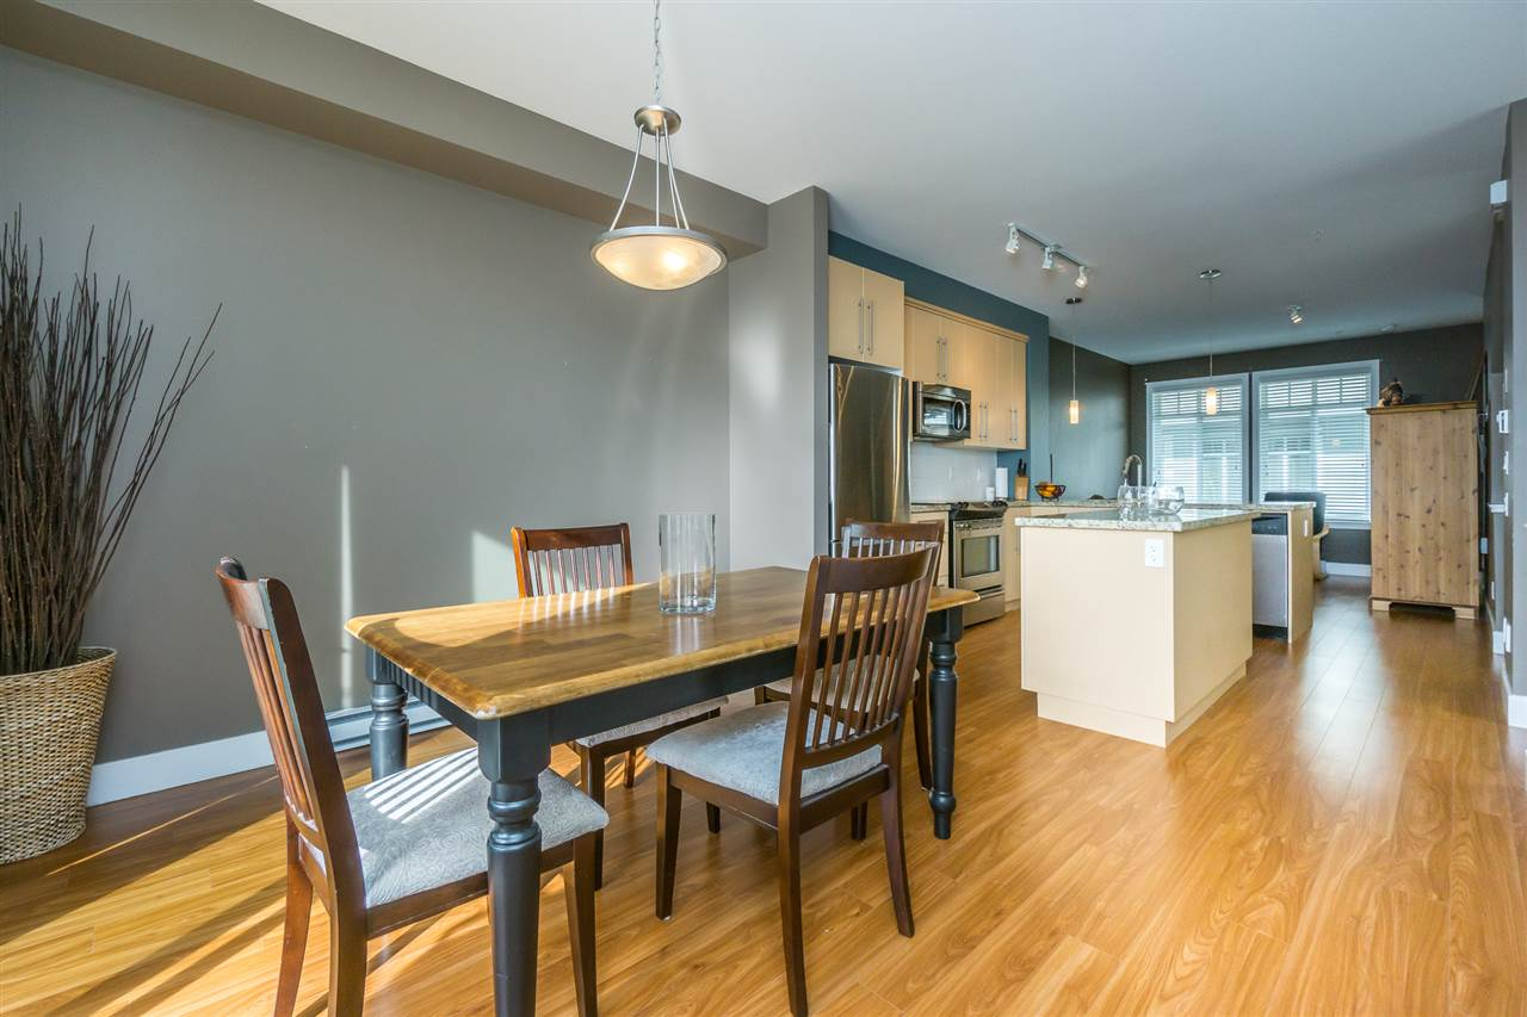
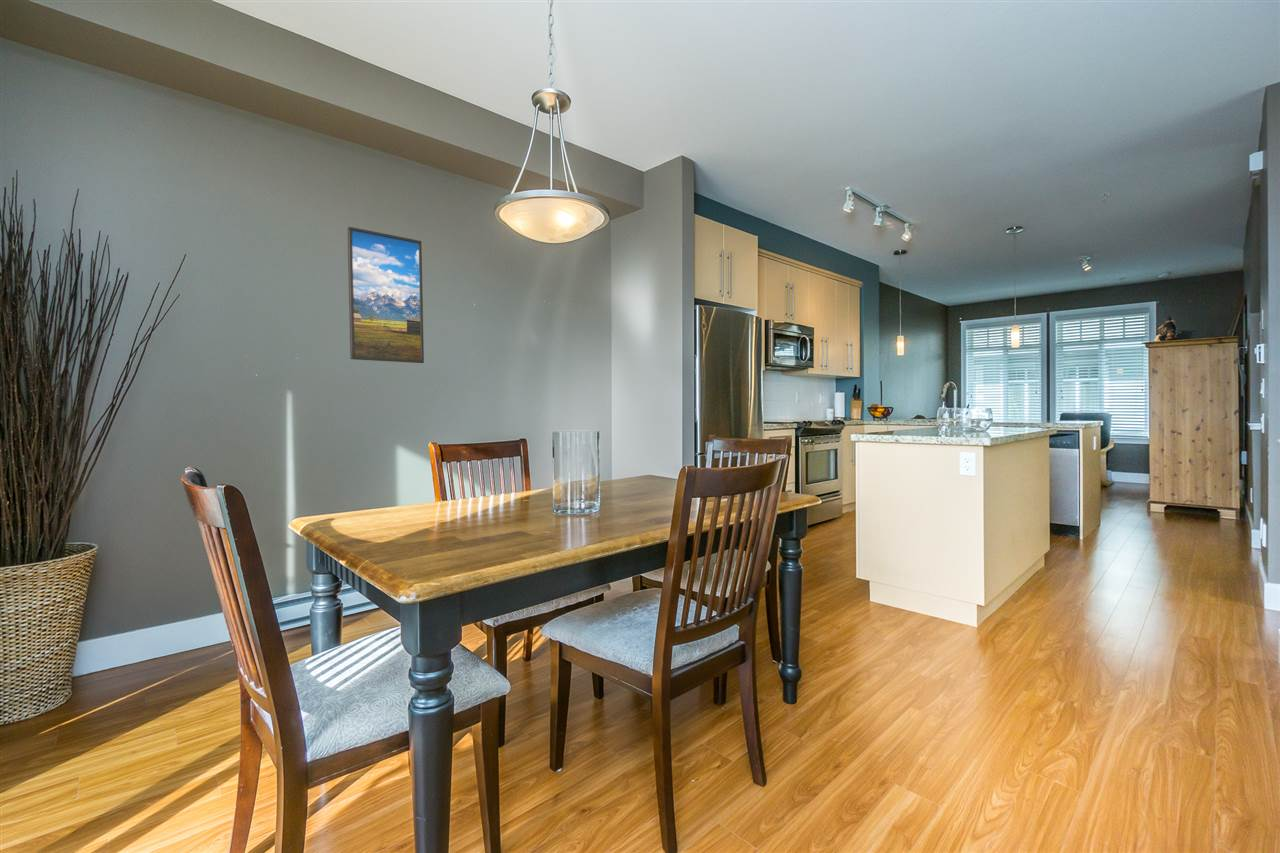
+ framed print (387, 297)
